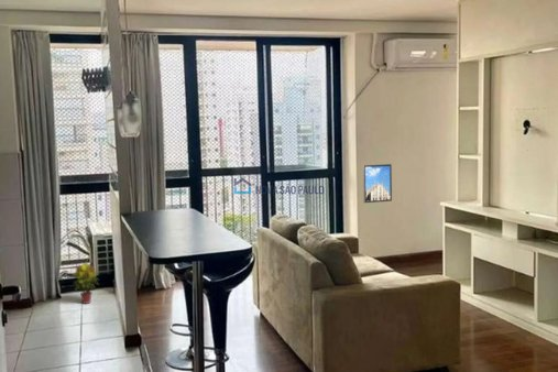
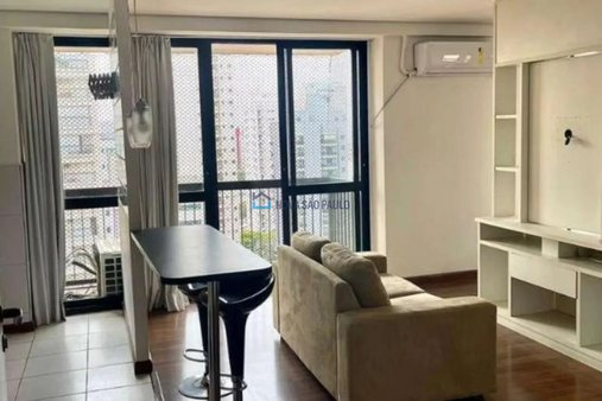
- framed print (378, 183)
- potted plant (86, 282)
